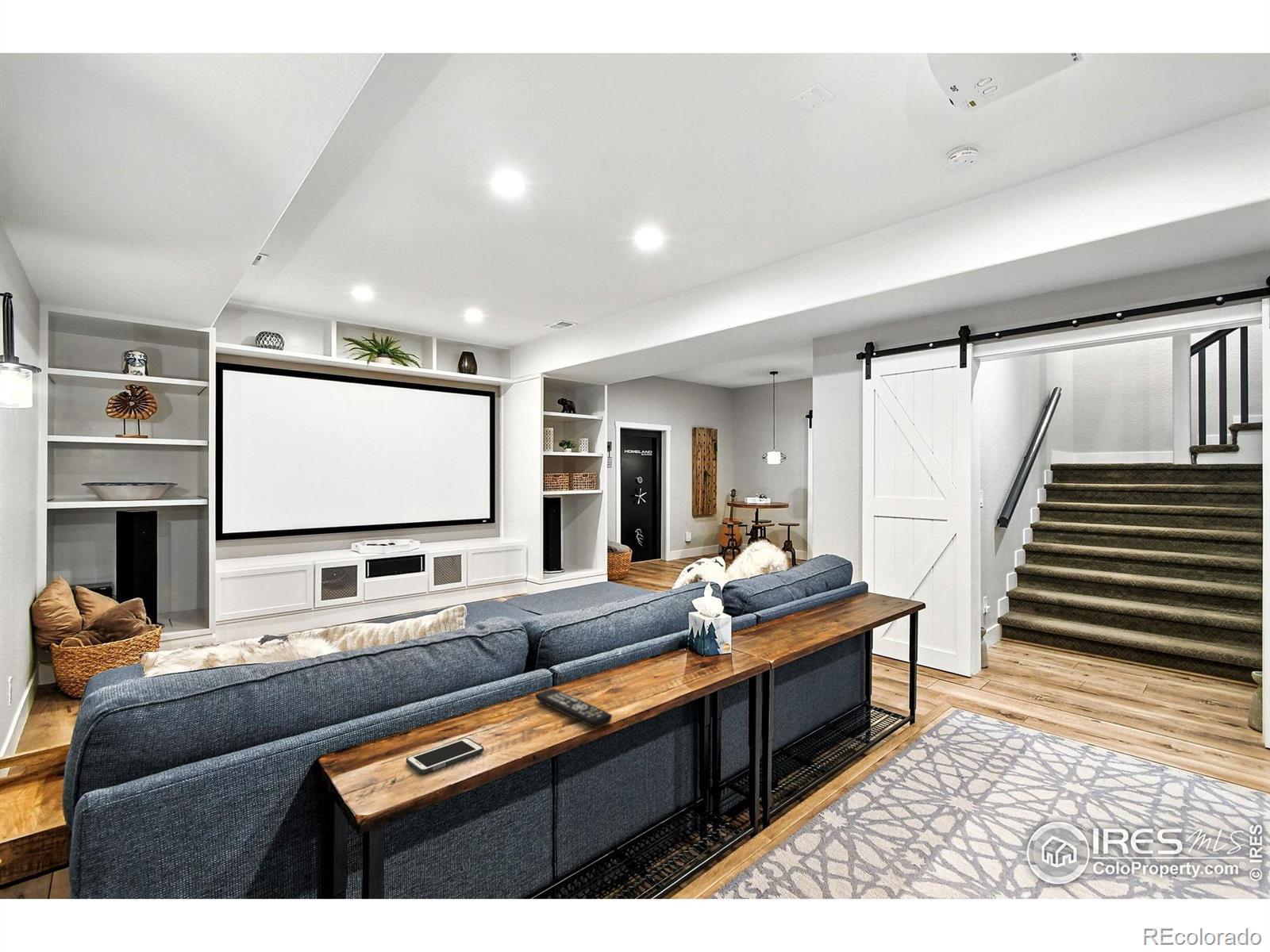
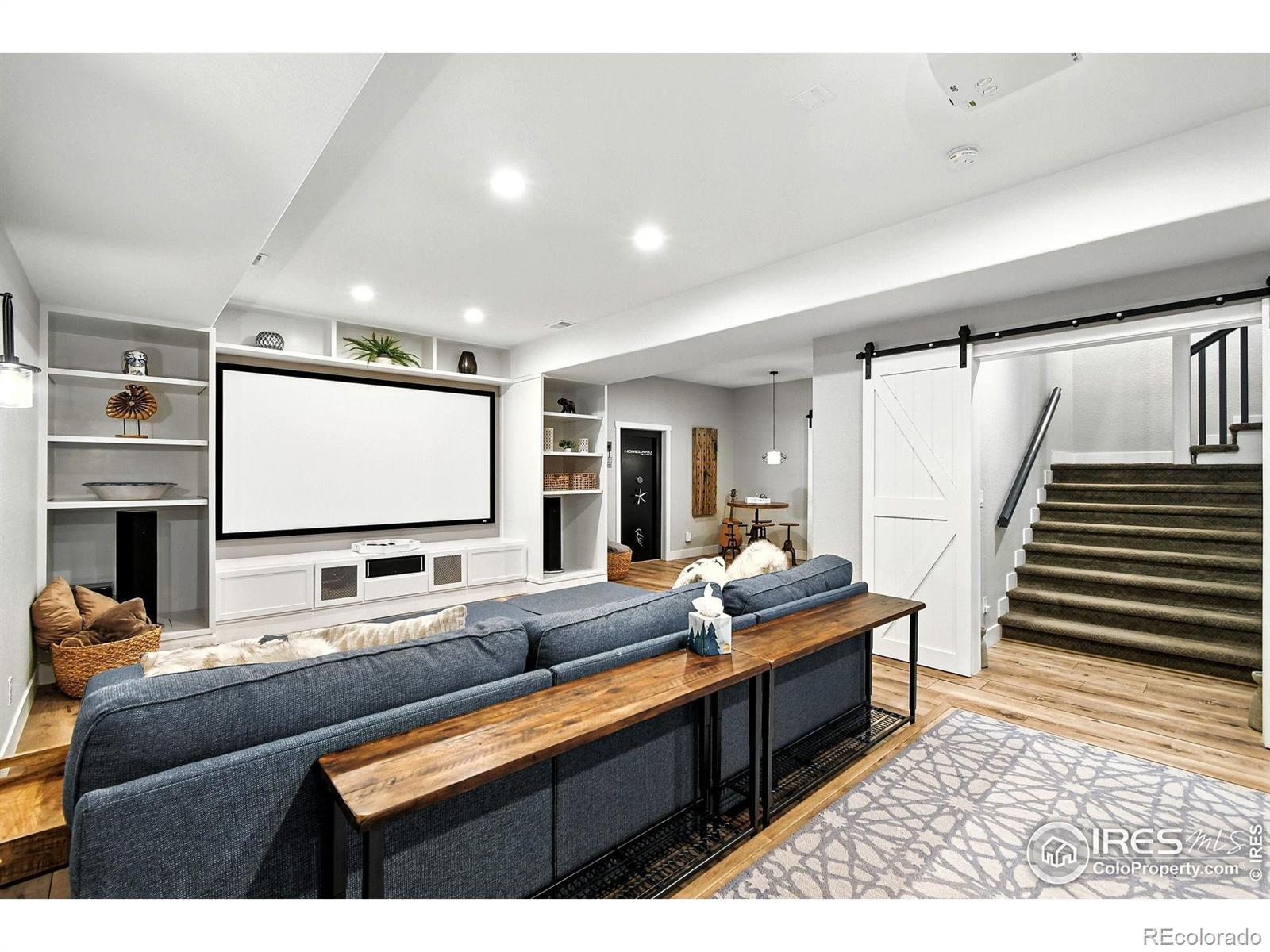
- cell phone (445, 754)
- remote control (572, 707)
